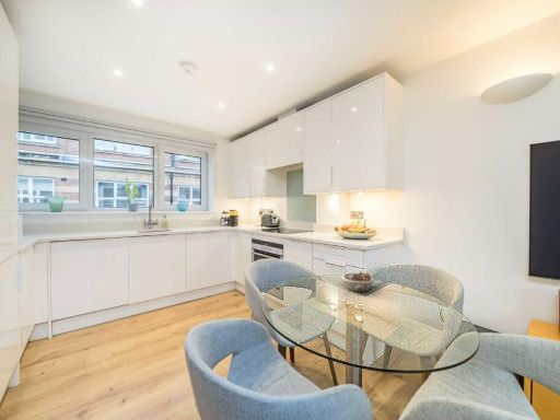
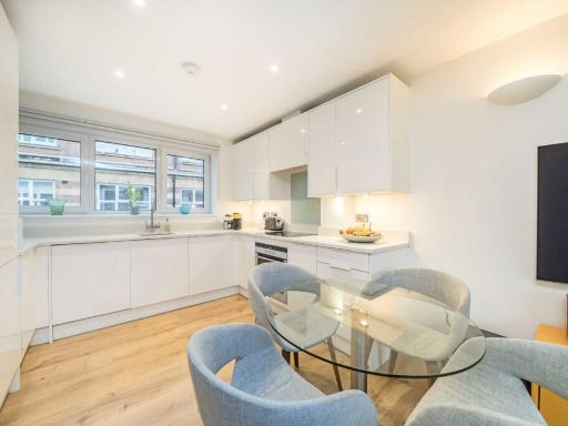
- succulent planter (357, 280)
